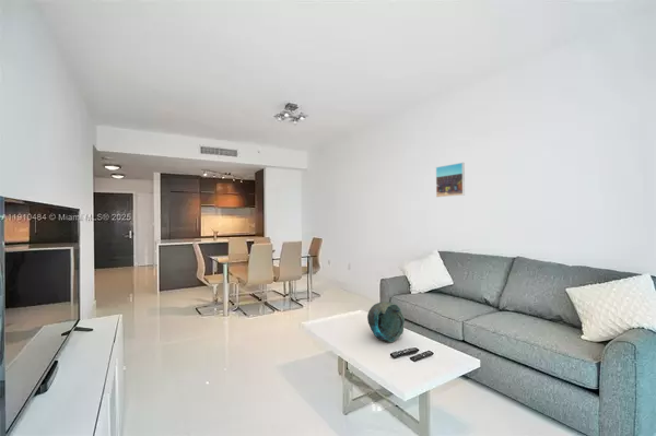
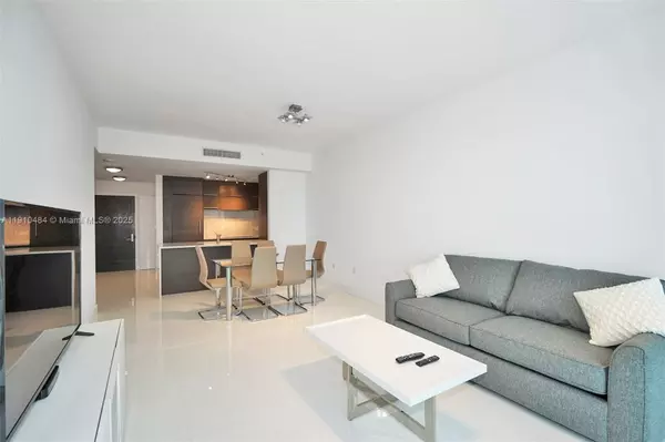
- decorative bowl (386, 319)
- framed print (449, 180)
